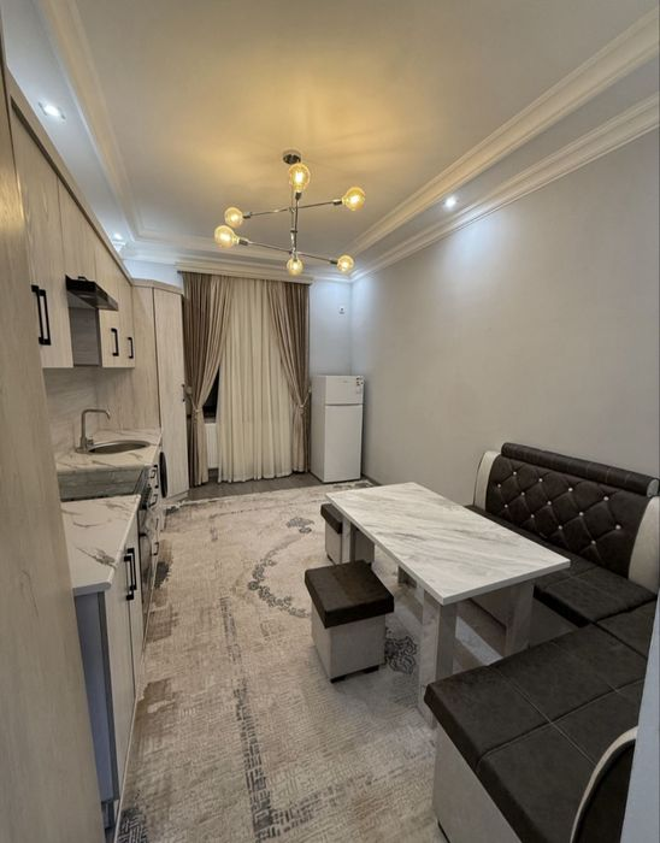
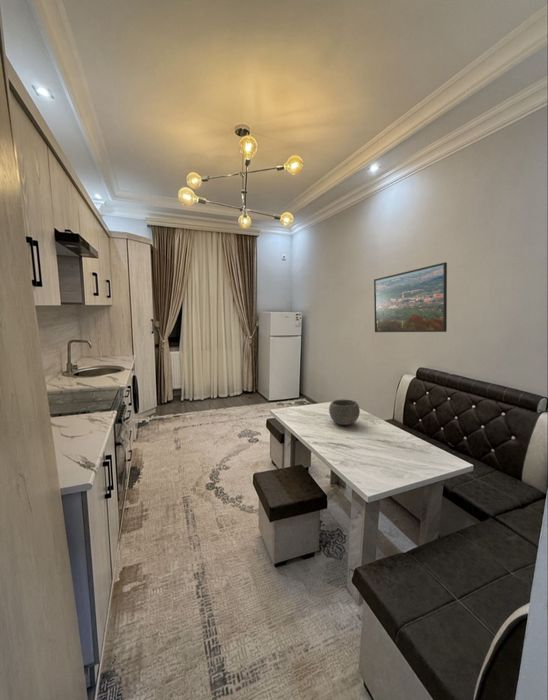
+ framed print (405, 302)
+ bowl (344, 412)
